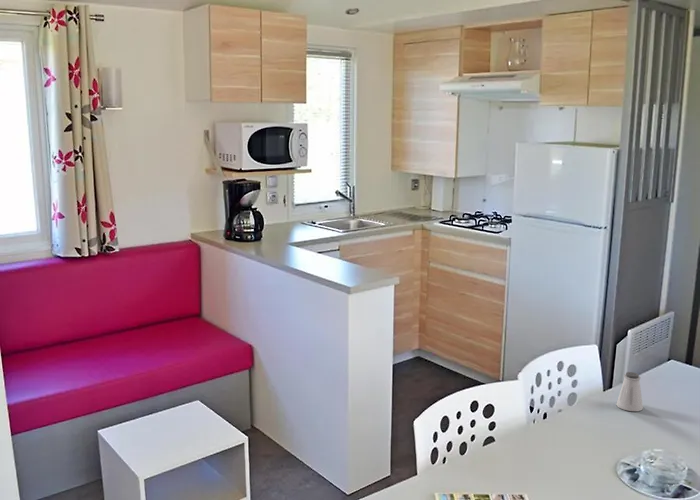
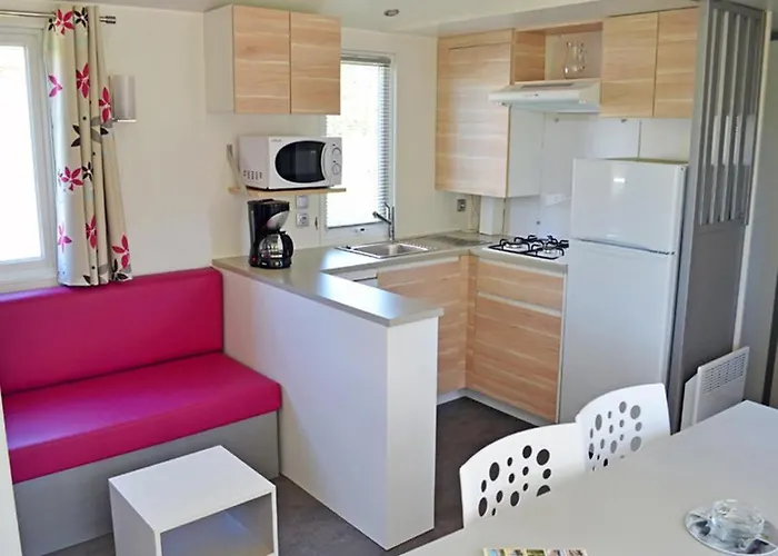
- saltshaker (630, 390)
